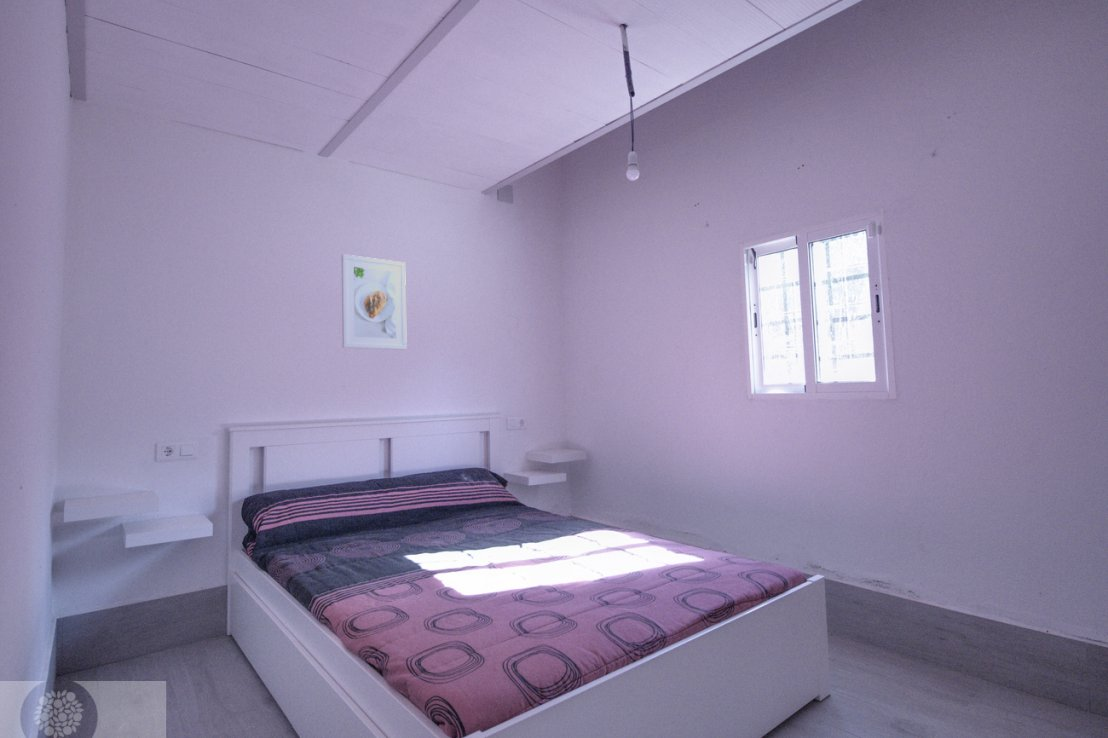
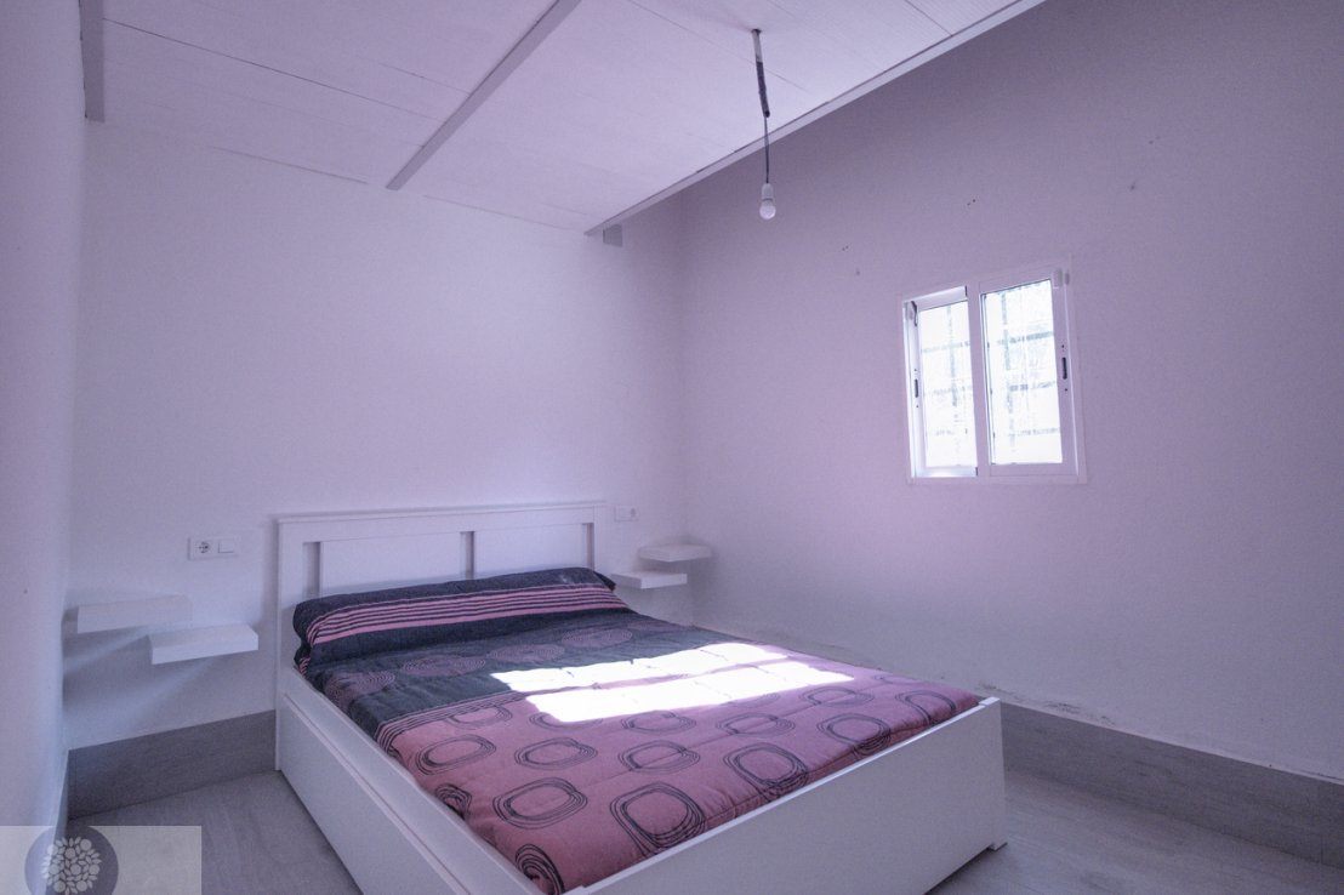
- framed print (375, 303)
